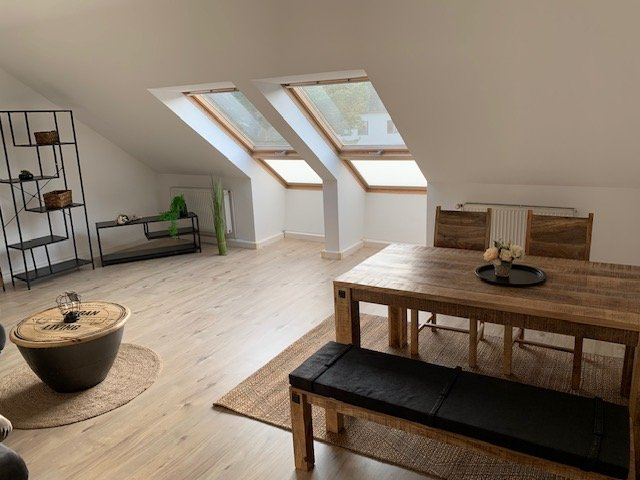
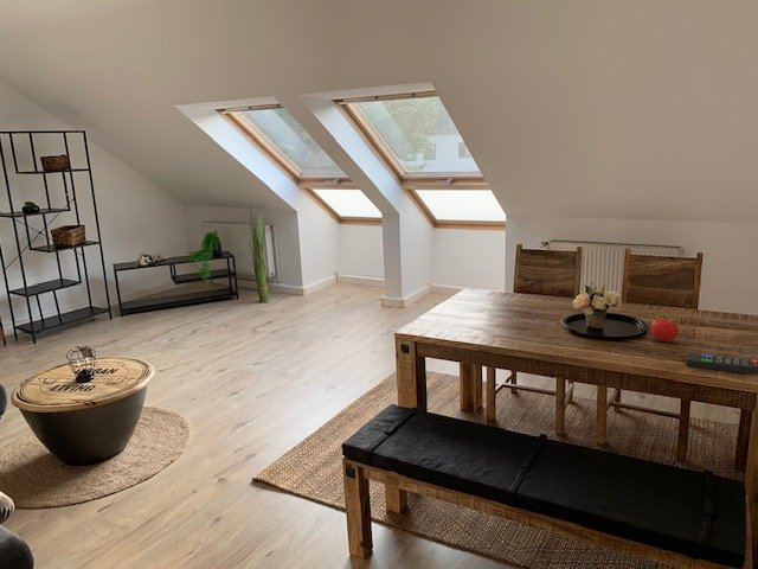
+ remote control (721, 363)
+ fruit (664, 328)
